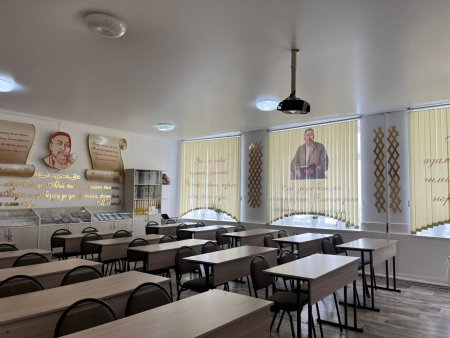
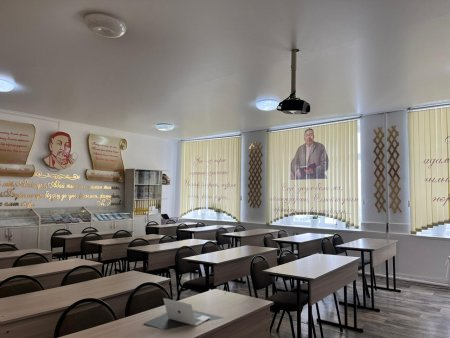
+ laptop (185, 308)
